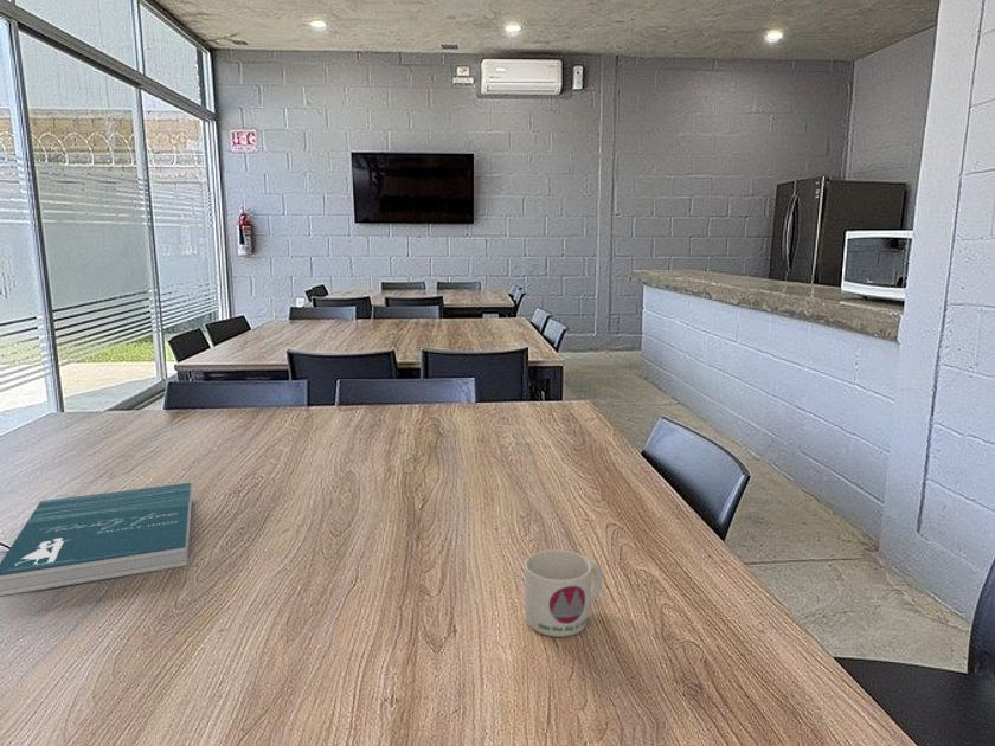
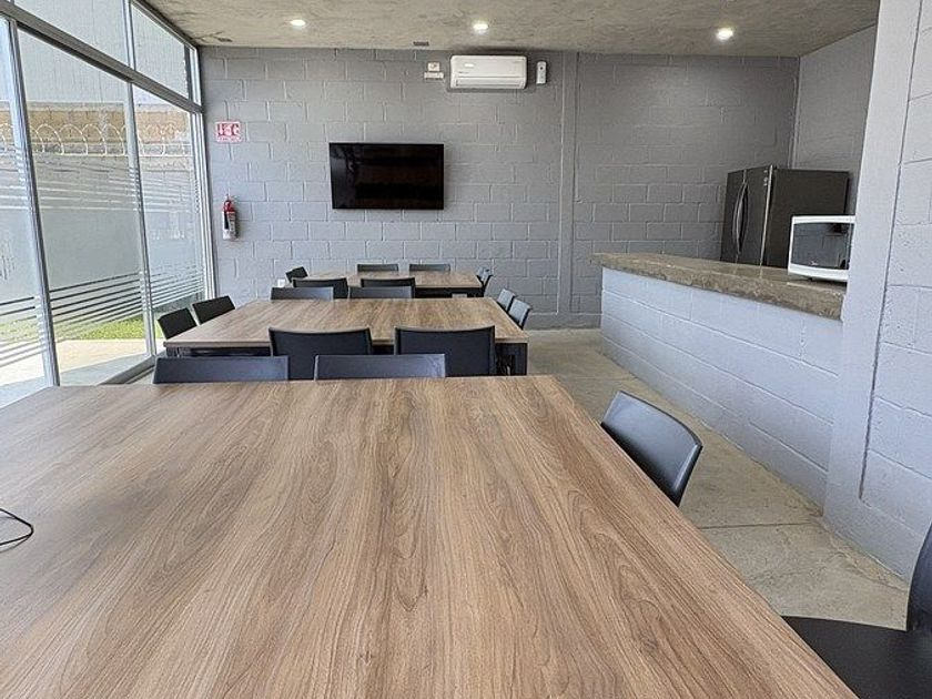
- book (107, 530)
- mug (567, 589)
